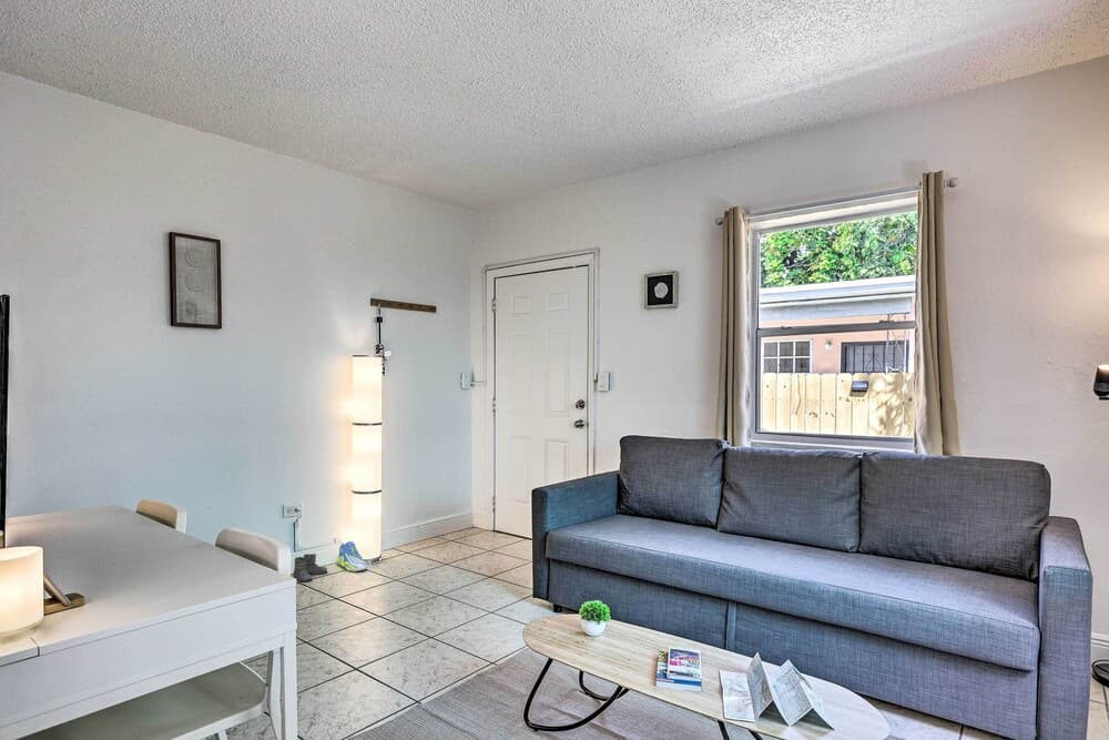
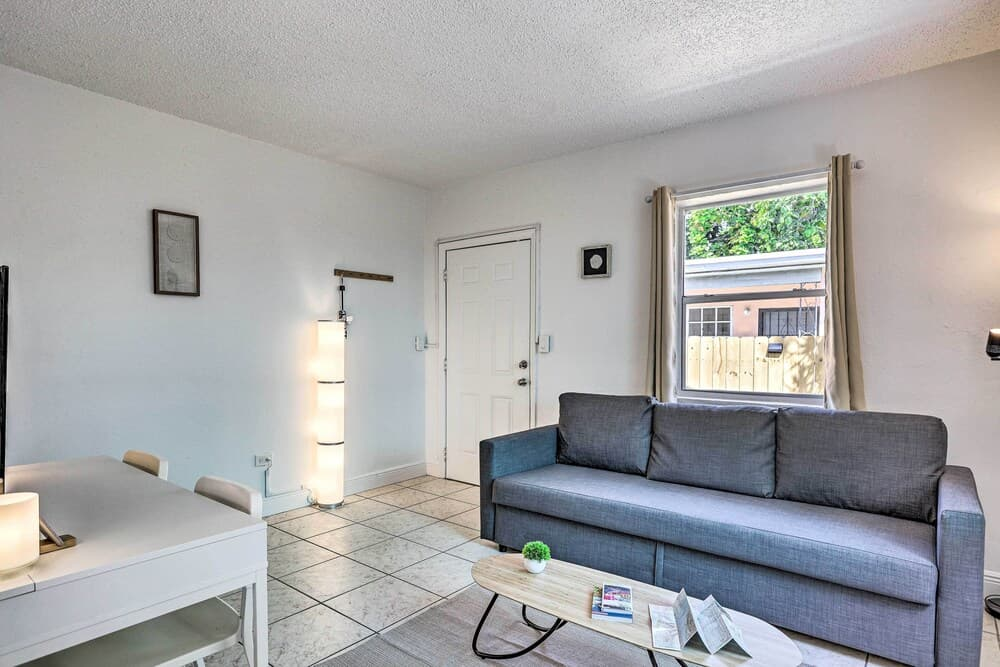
- boots (308, 566)
- sneaker (350, 555)
